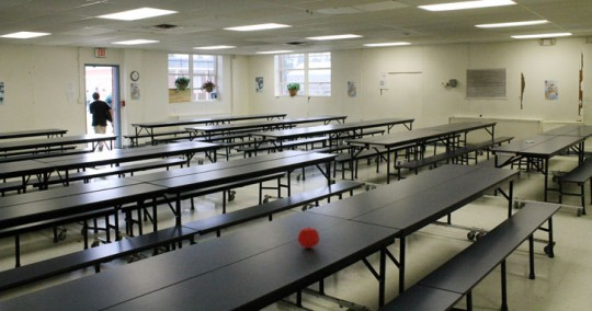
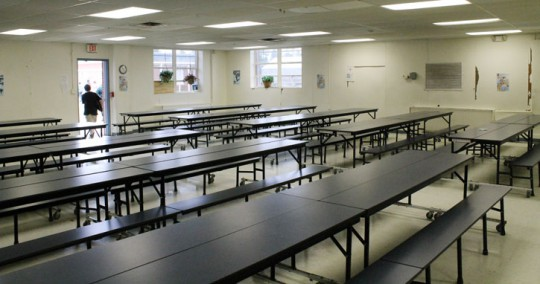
- apple (308, 237)
